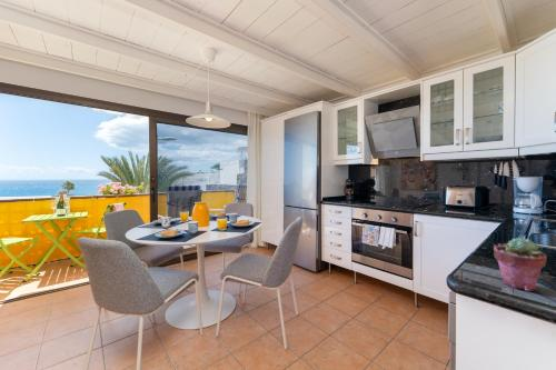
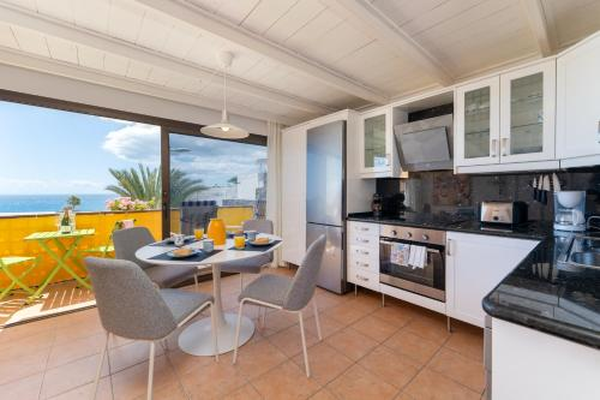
- potted succulent (518, 260)
